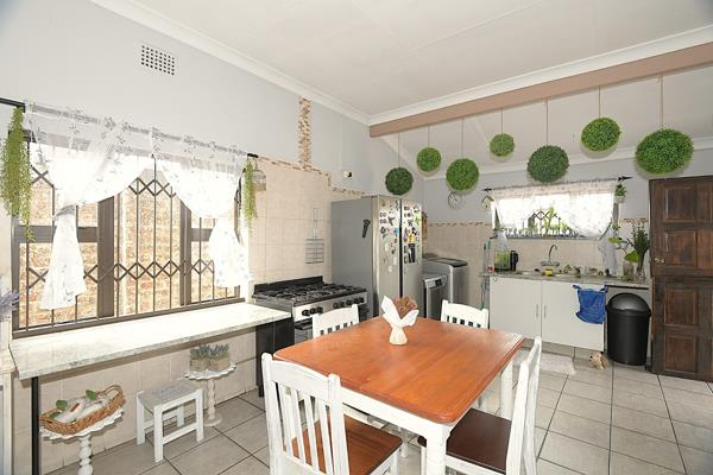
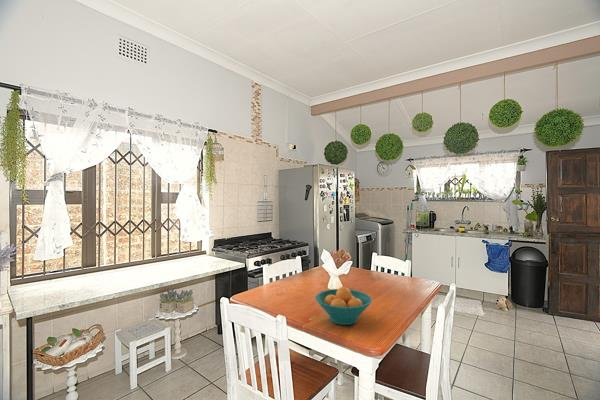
+ fruit bowl (343, 303)
